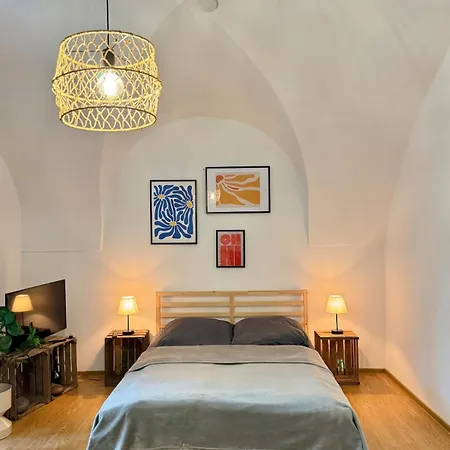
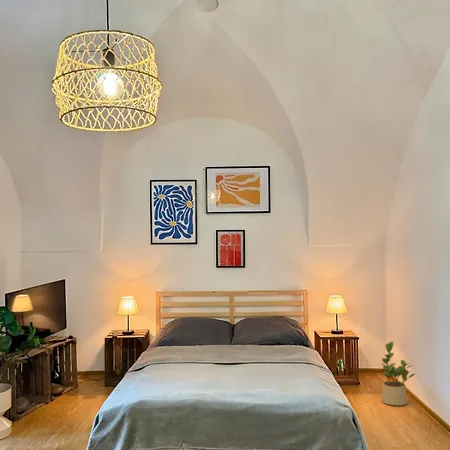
+ potted plant (397, 372)
